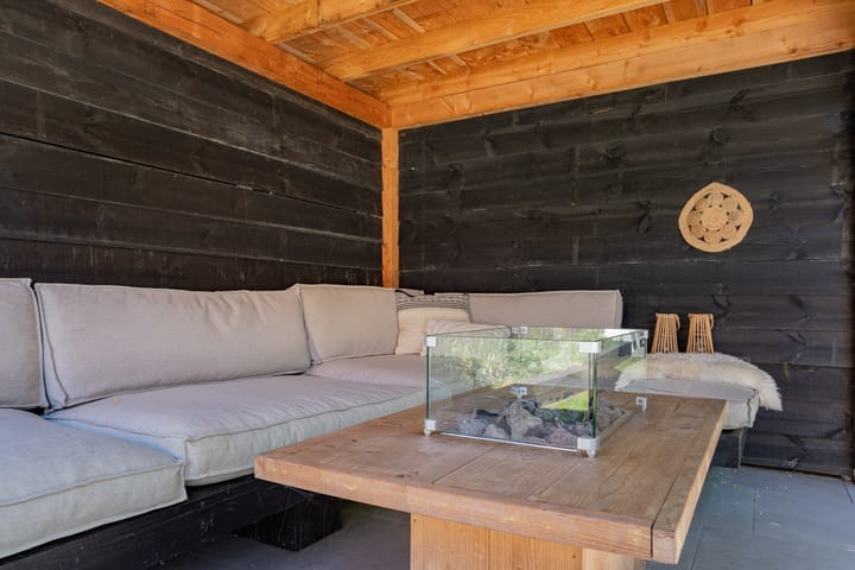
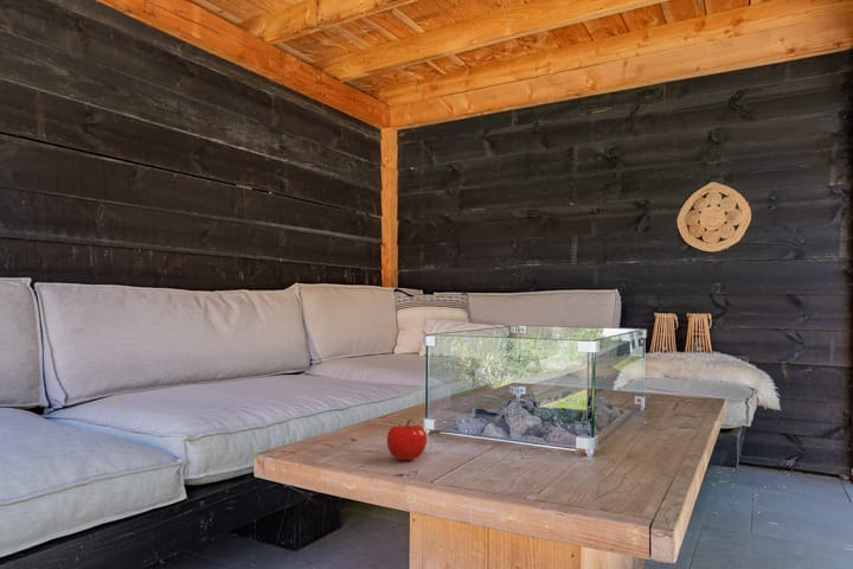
+ apple (406, 439)
